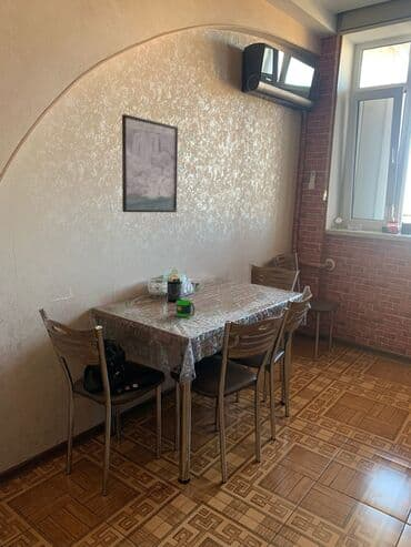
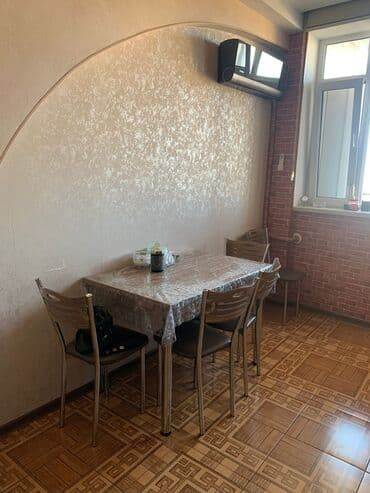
- mug (186, 308)
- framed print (151, 168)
